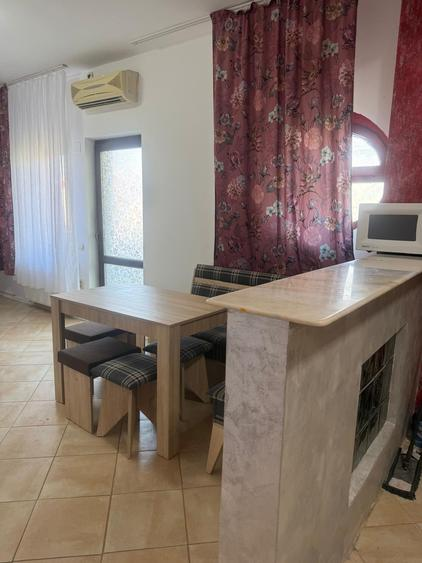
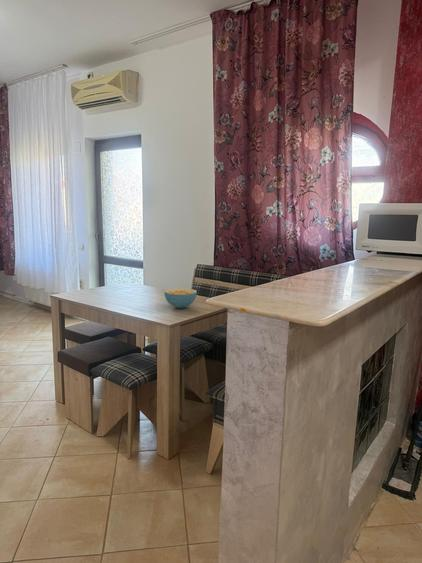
+ cereal bowl (180, 299)
